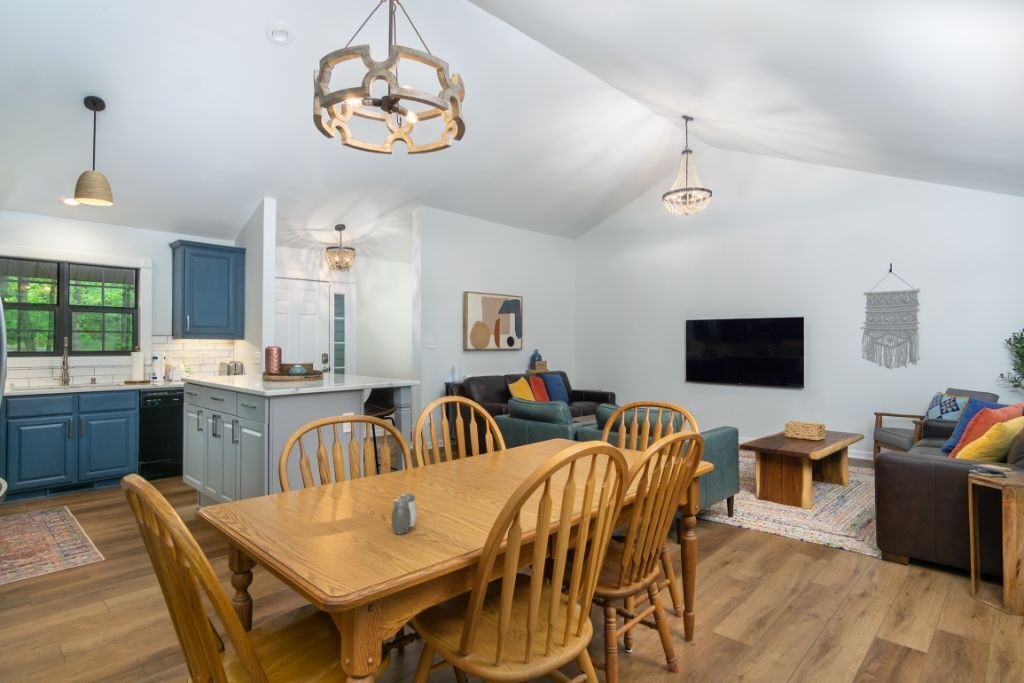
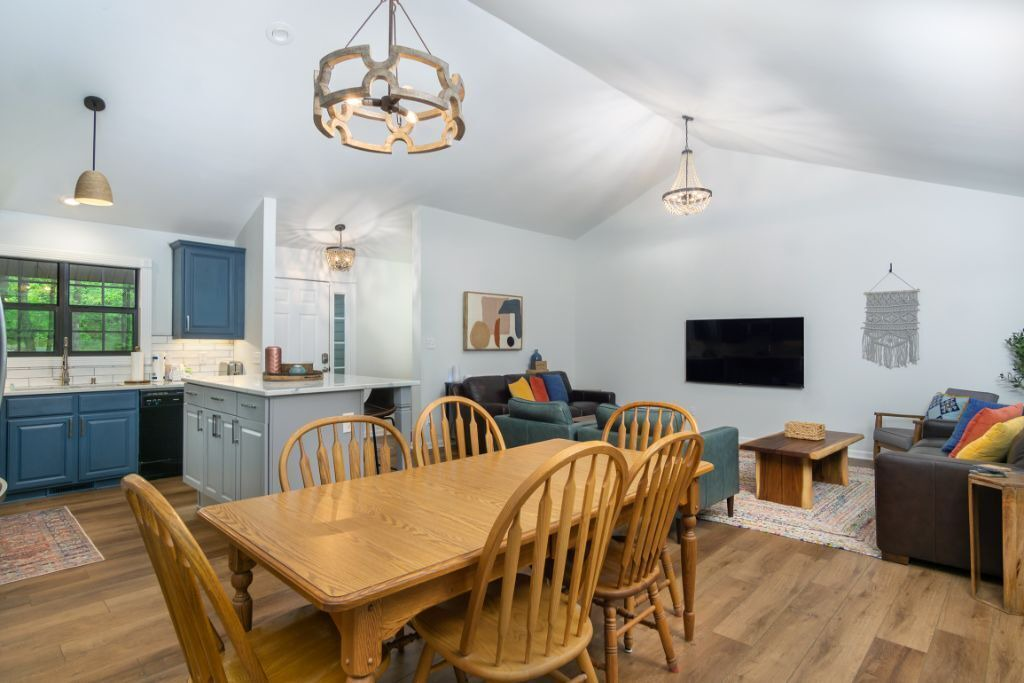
- salt and pepper shaker (404, 512)
